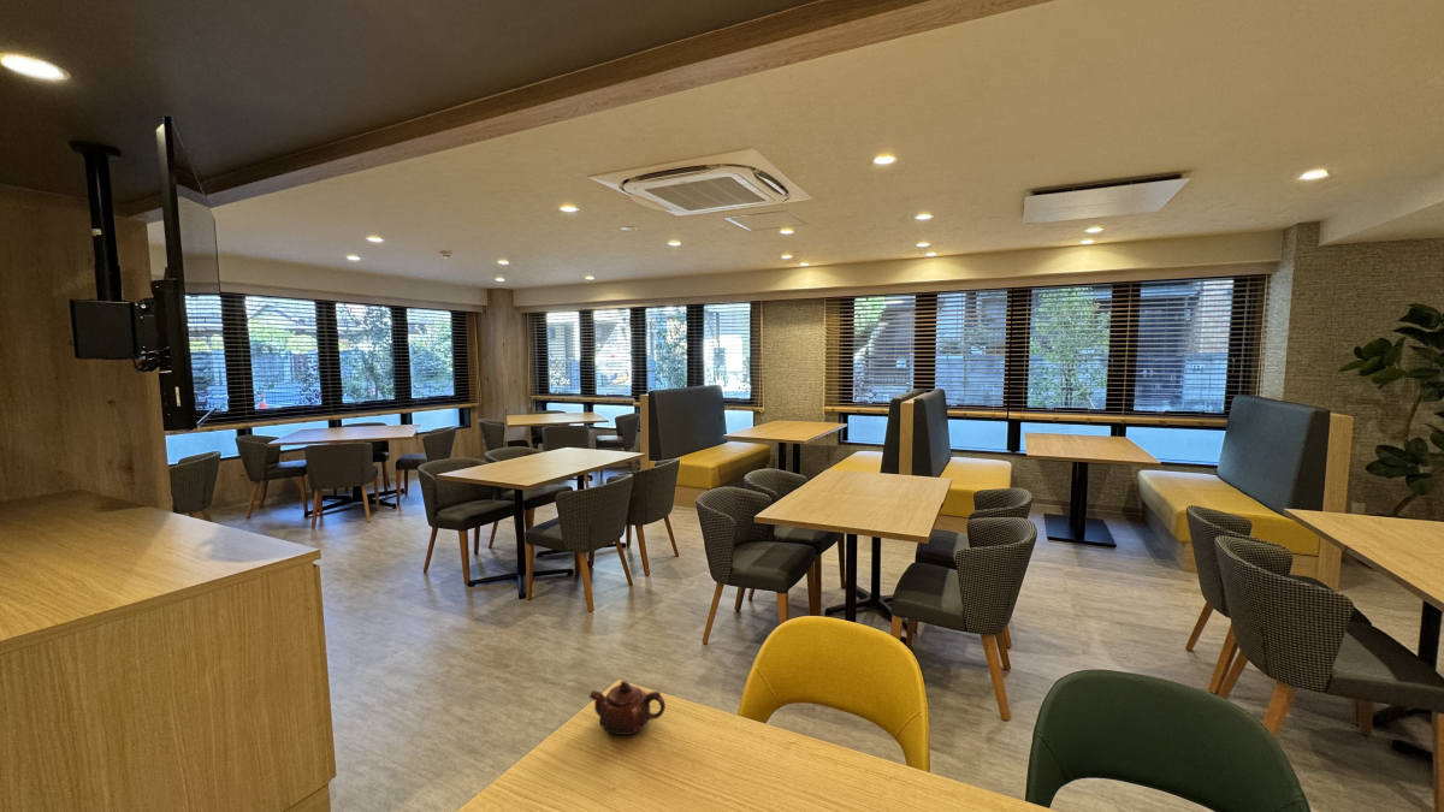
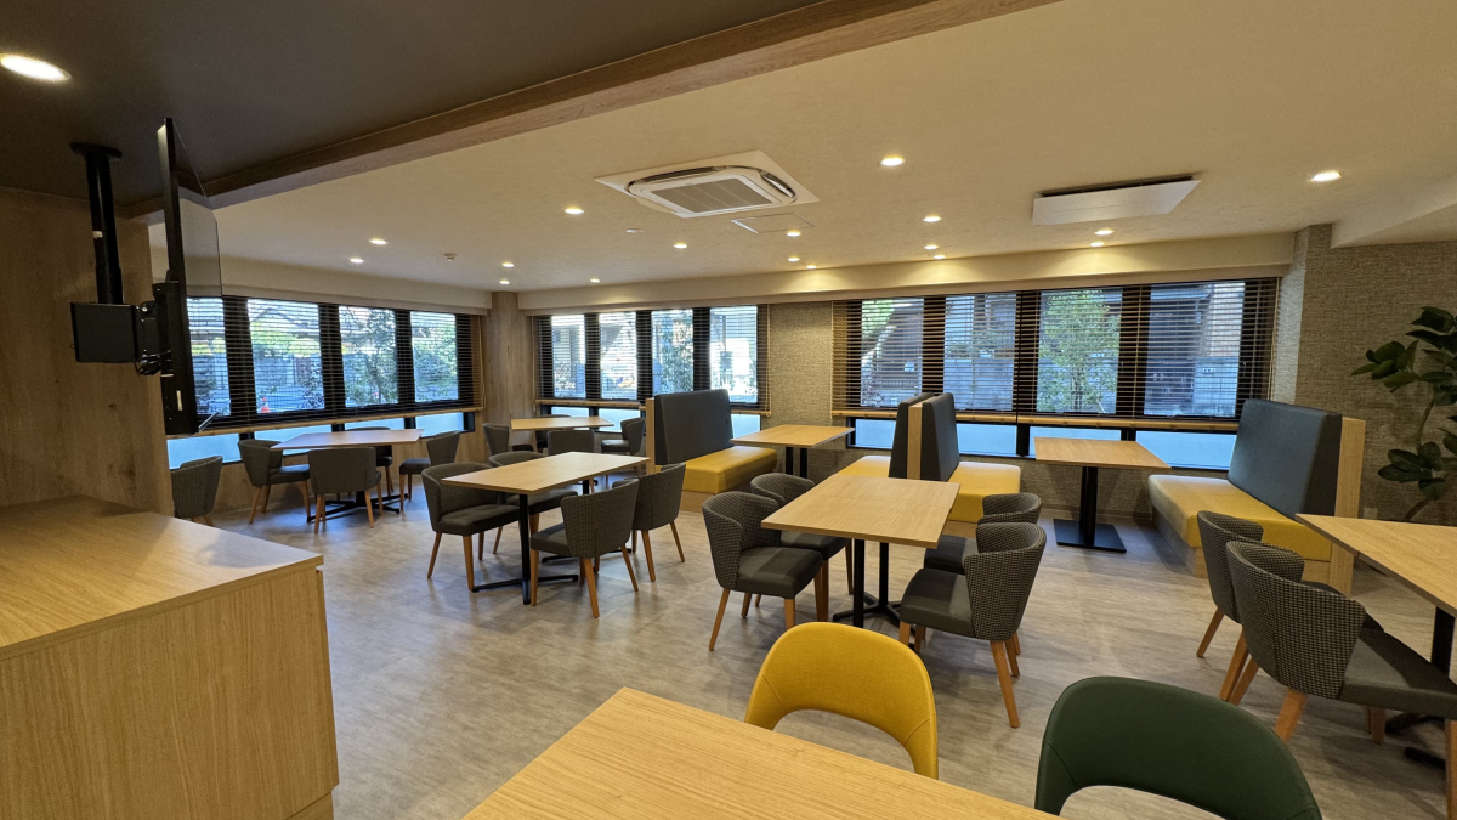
- teapot (627, 701)
